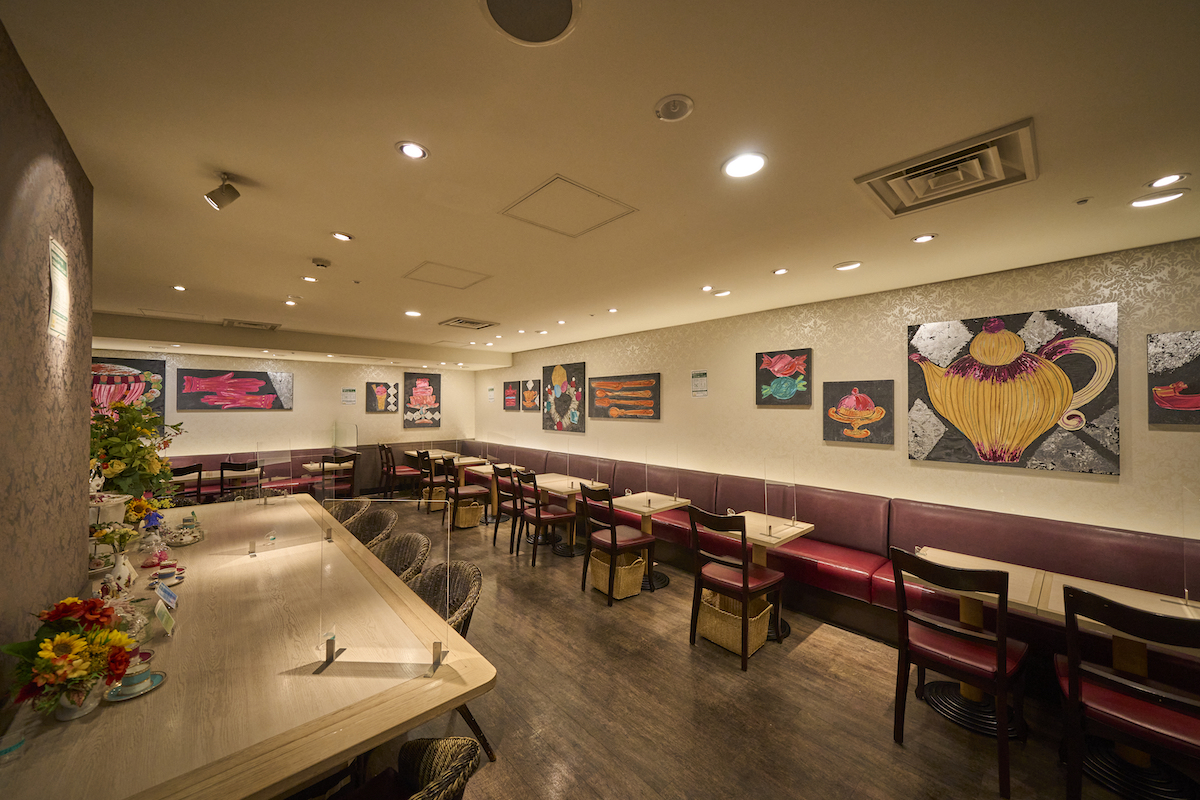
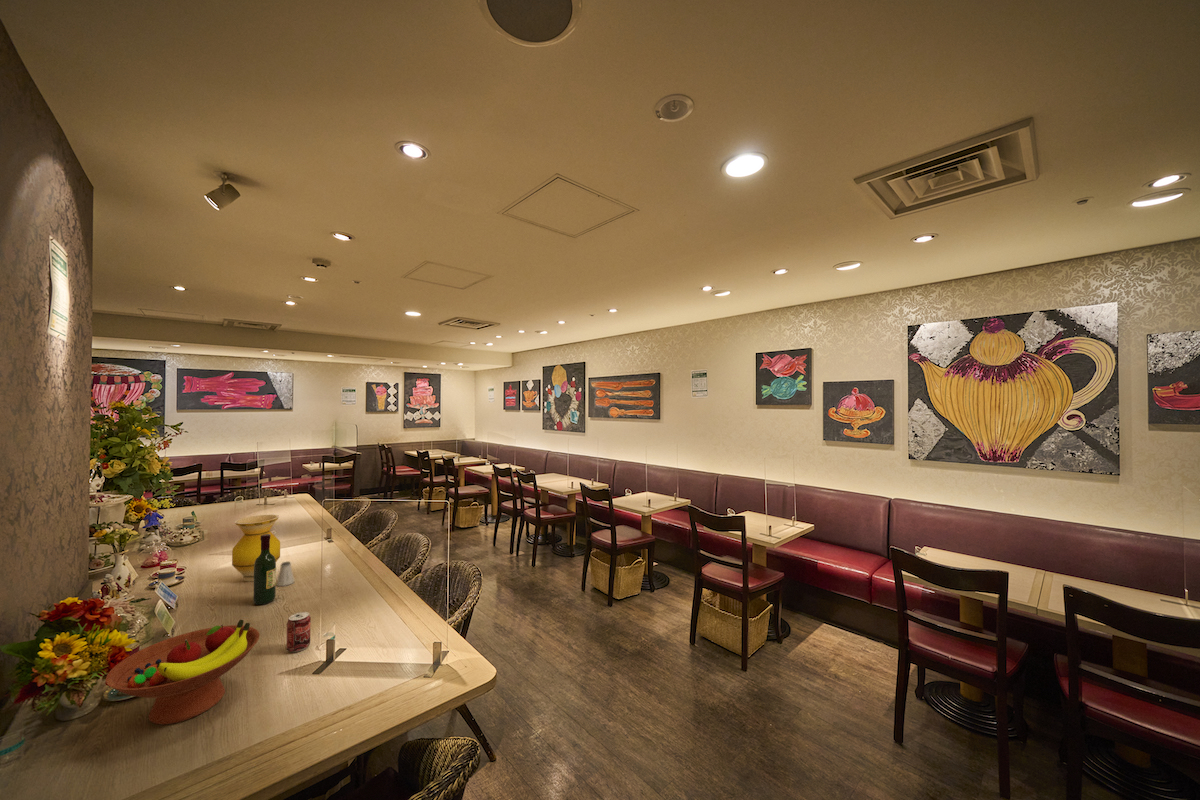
+ wine bottle (265, 568)
+ fruit bowl (189, 669)
+ saltshaker (285, 572)
+ beverage can (298, 631)
+ vase (256, 548)
